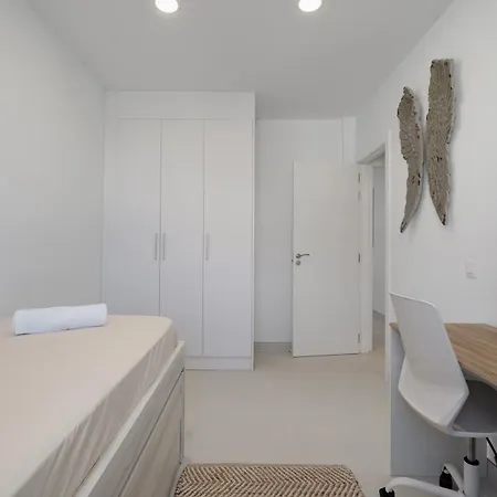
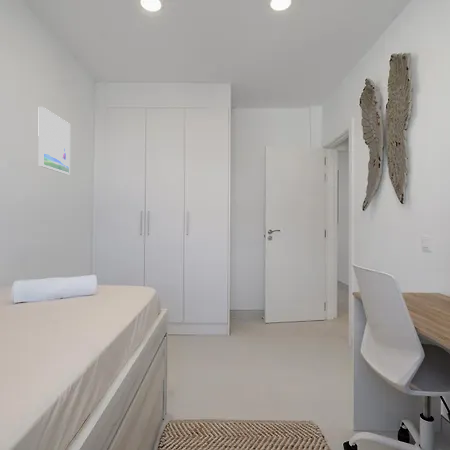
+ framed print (55, 143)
